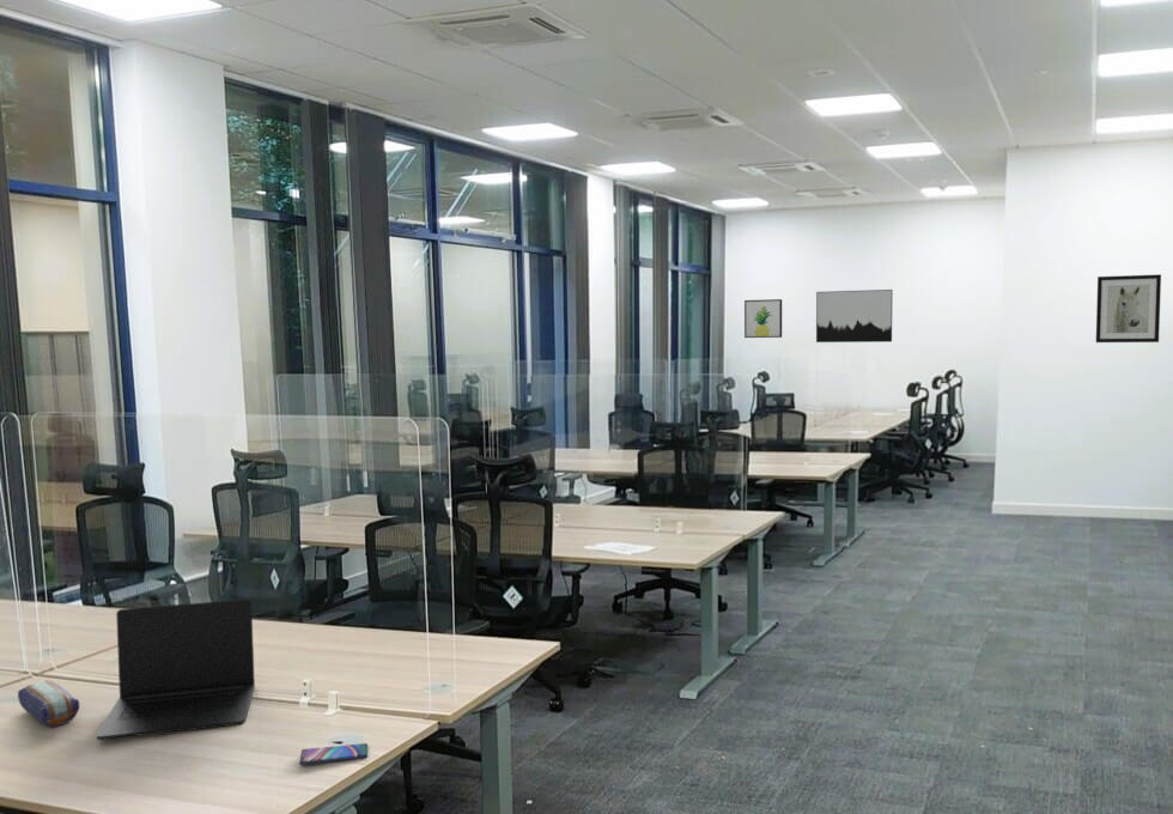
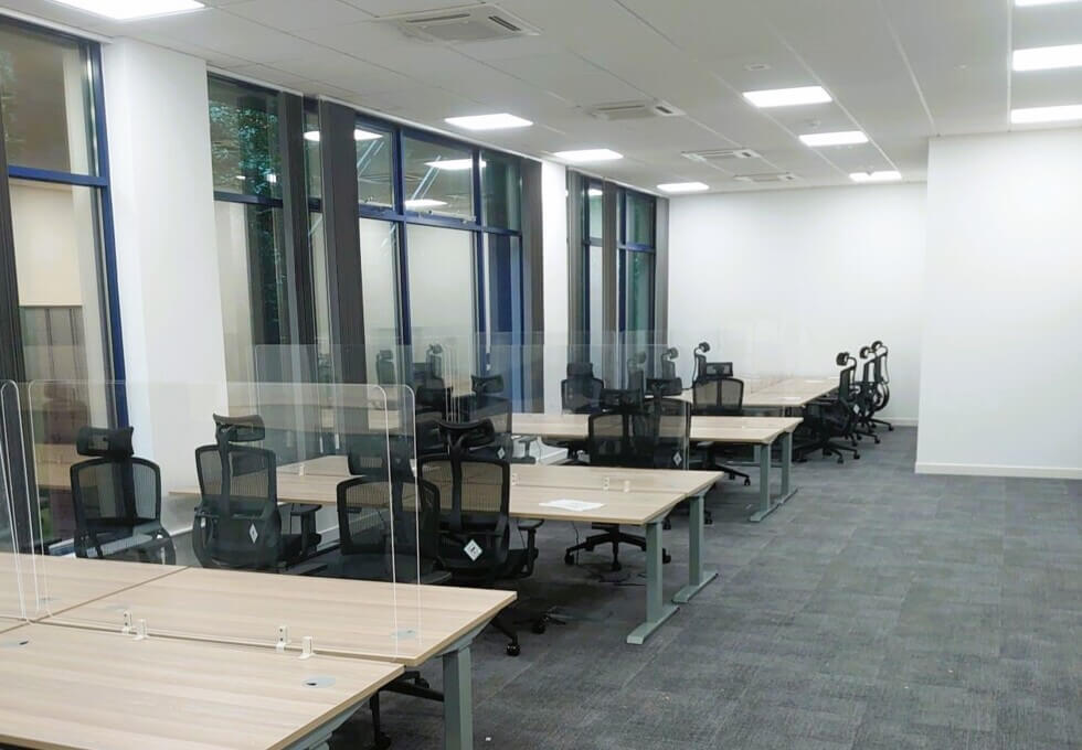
- pencil case (48, 701)
- wall art (762, 318)
- wall art (1128, 309)
- wall art (853, 316)
- laptop (178, 666)
- smartphone (334, 753)
